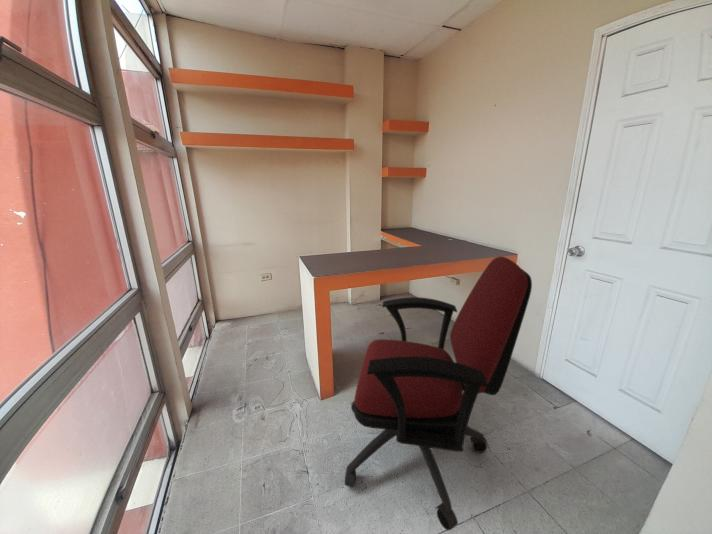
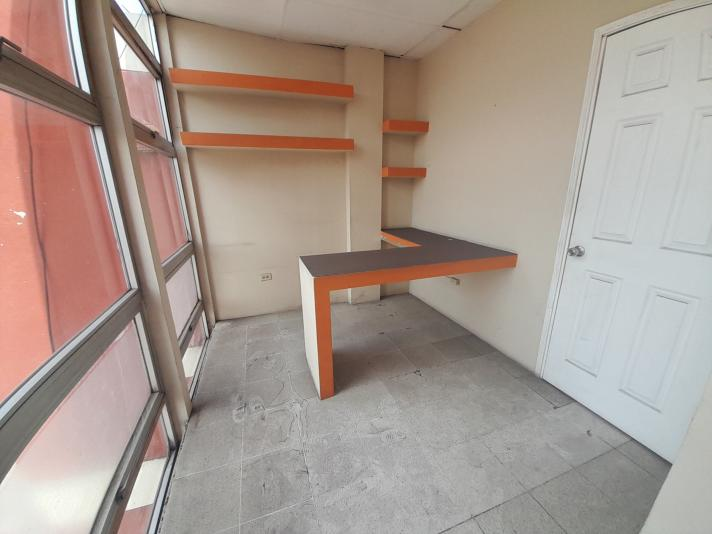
- office chair (418, 362)
